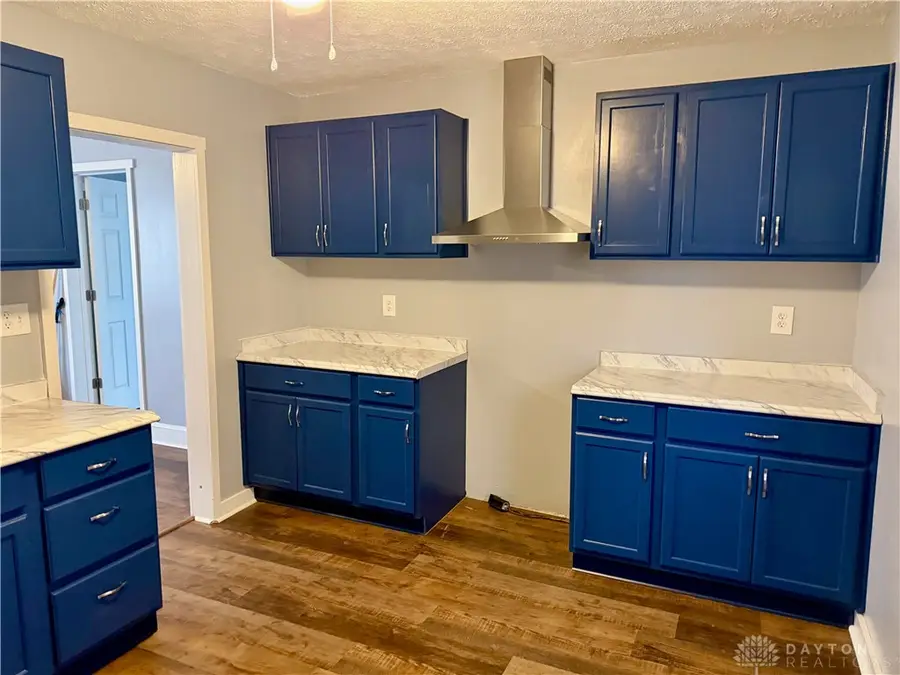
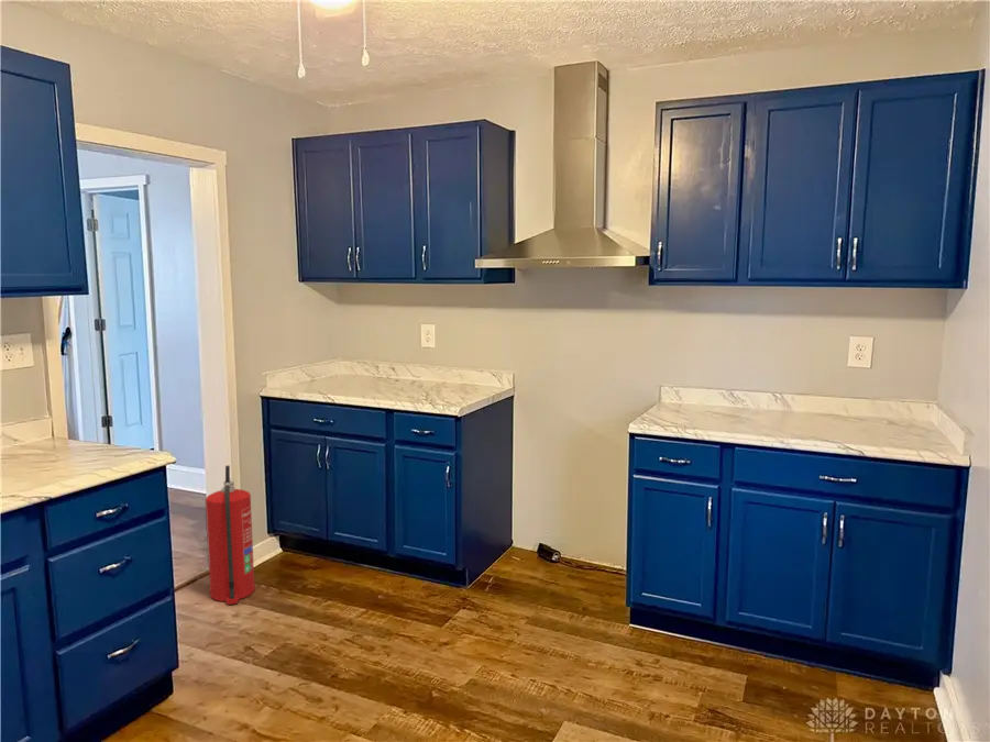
+ fire extinguisher (230, 532)
